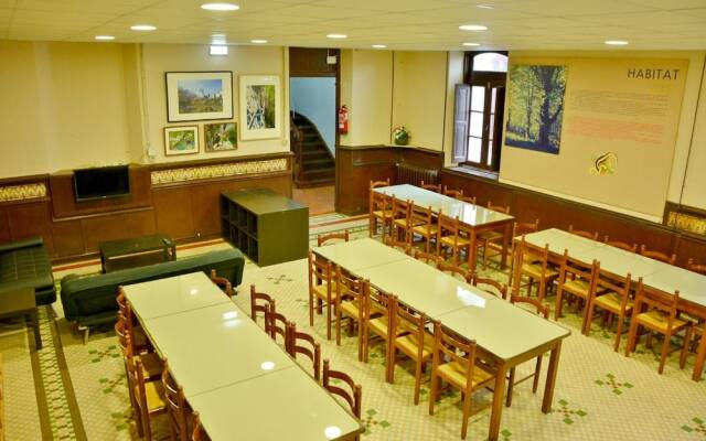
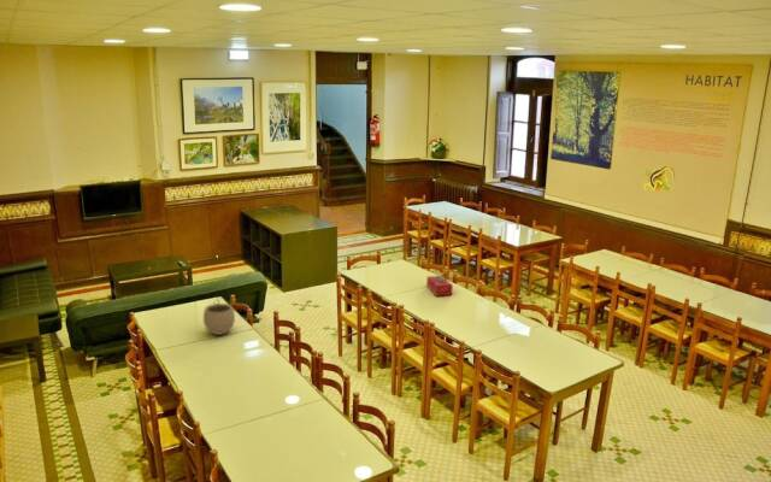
+ plant pot (218, 315)
+ tissue box (439, 286)
